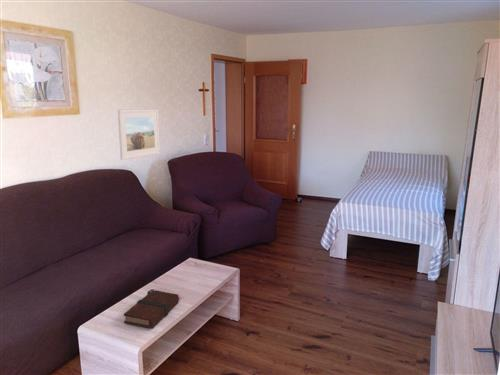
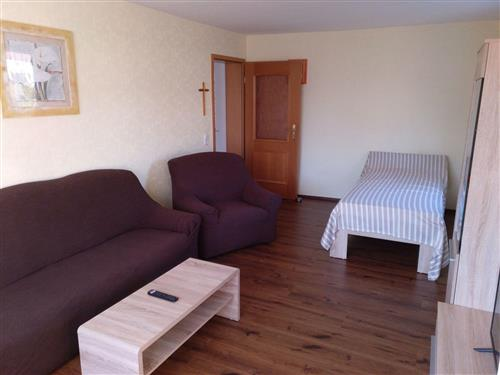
- book (152, 308)
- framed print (140, 133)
